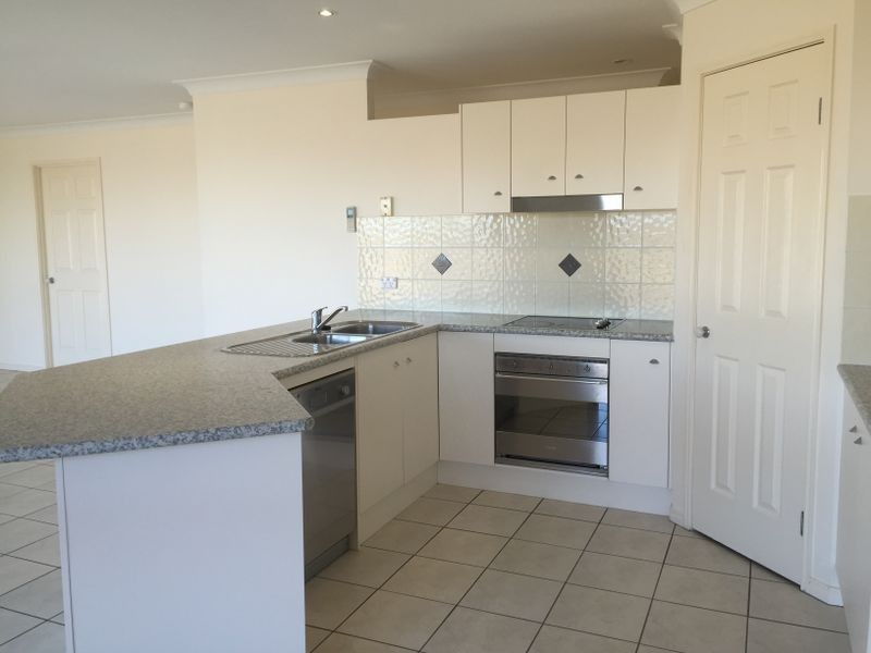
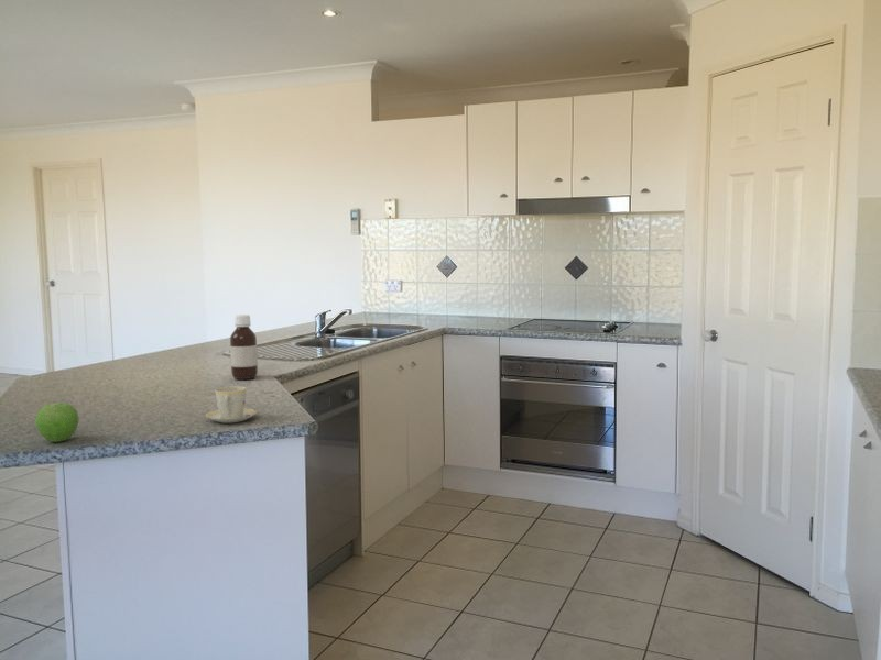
+ bottle (243, 346)
+ fruit (57, 422)
+ teacup (230, 404)
